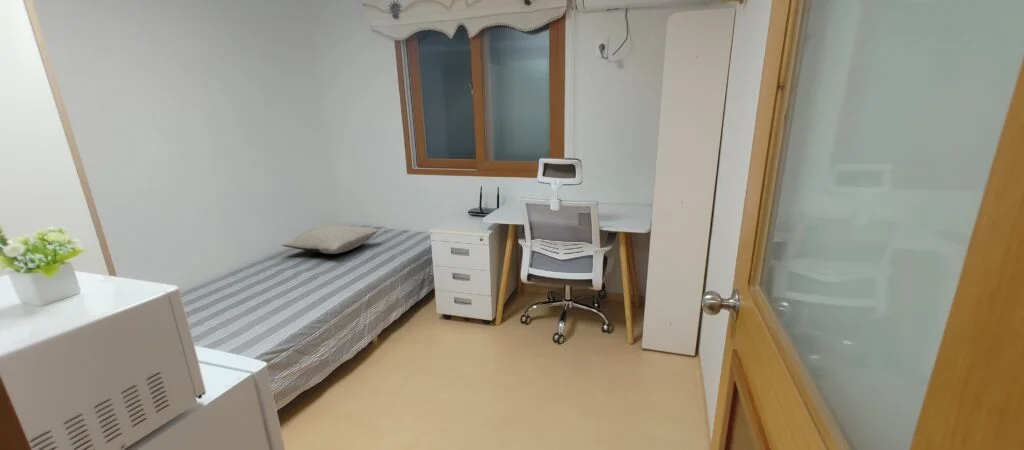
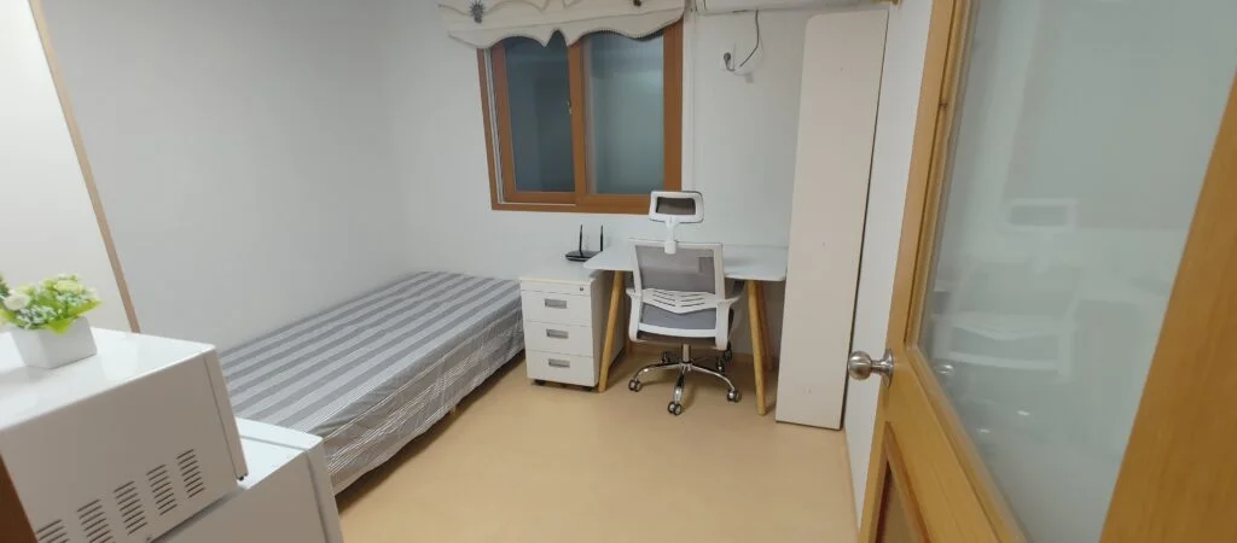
- pillow (332, 238)
